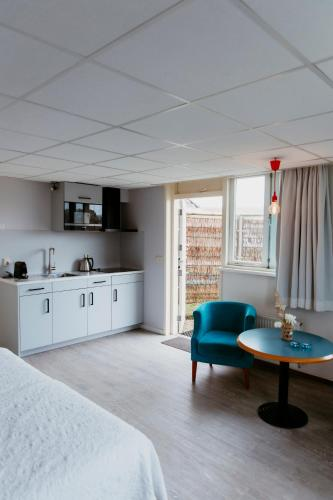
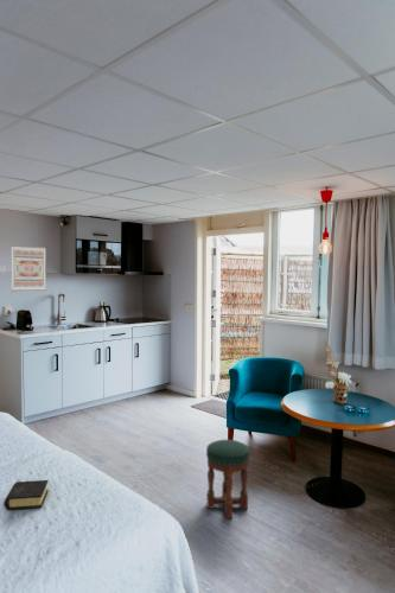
+ stool (227, 474)
+ wall art (28, 268)
+ book (26, 495)
